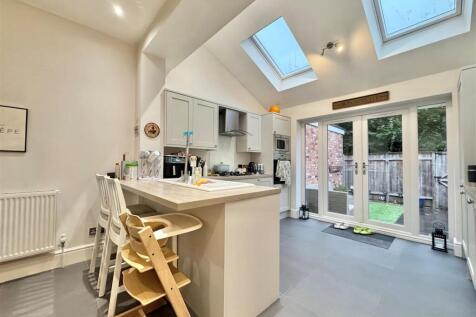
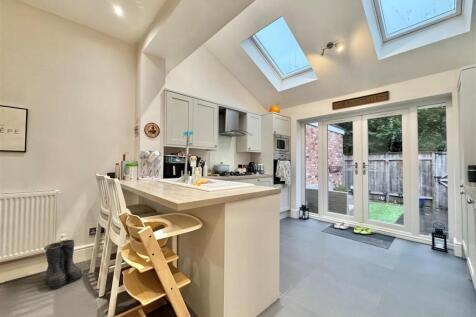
+ boots (62, 261)
